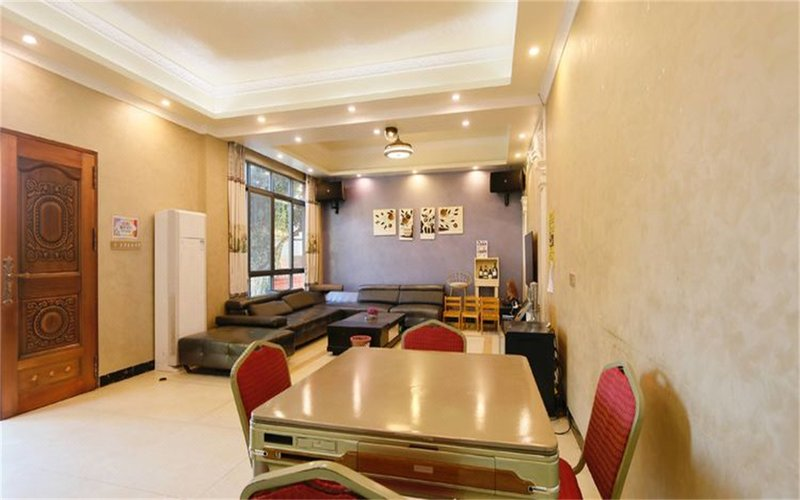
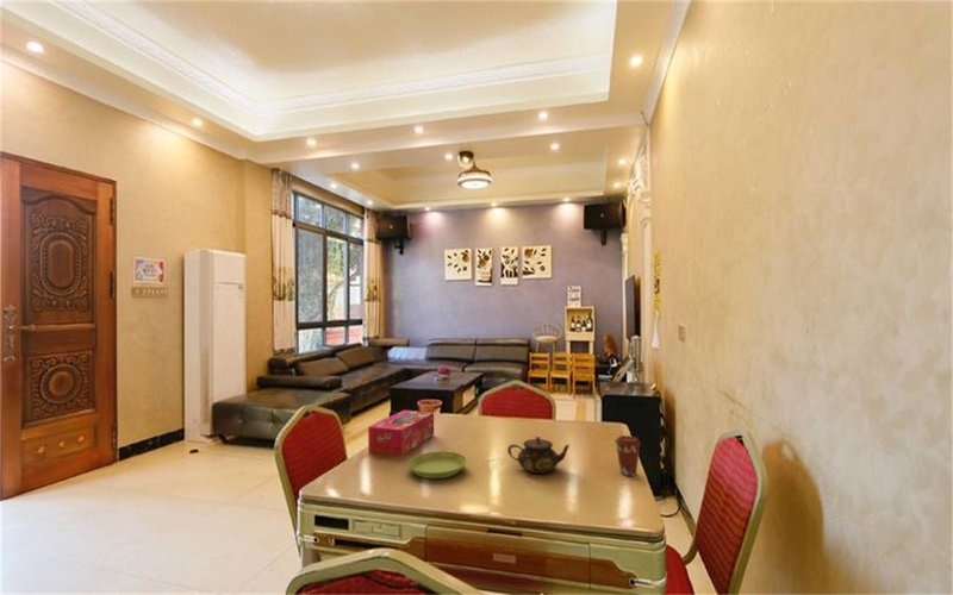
+ tissue box (403, 431)
+ teapot (538, 452)
+ coffee cup (628, 456)
+ saucer (437, 465)
